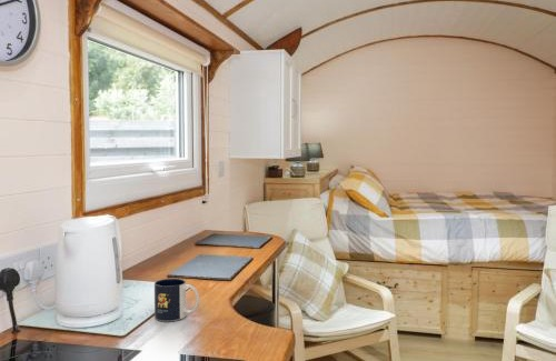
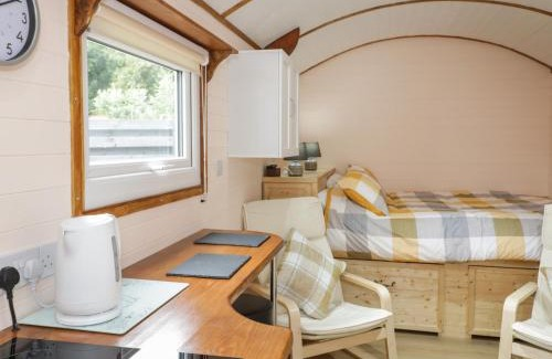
- mug (177, 299)
